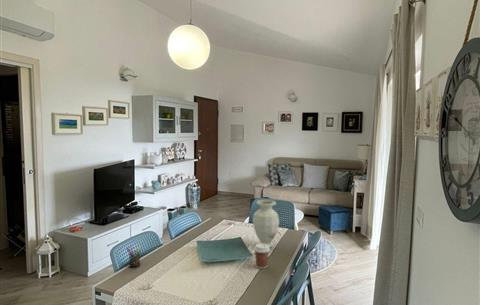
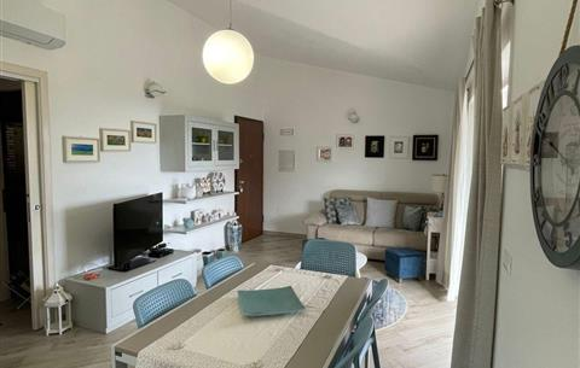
- coffee cup (261, 255)
- pen holder (135, 254)
- vase (265, 224)
